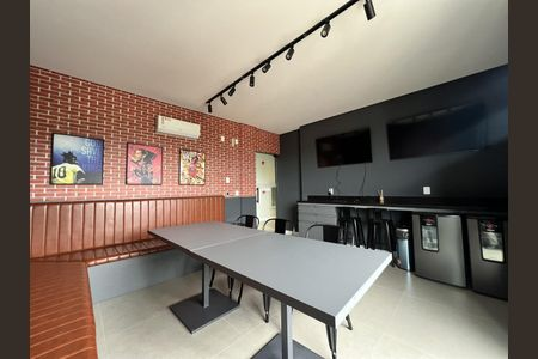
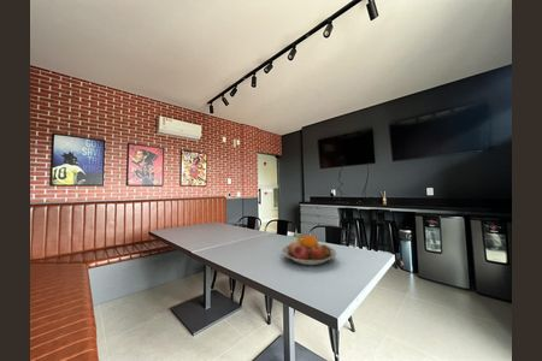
+ fruit bowl (308, 248)
